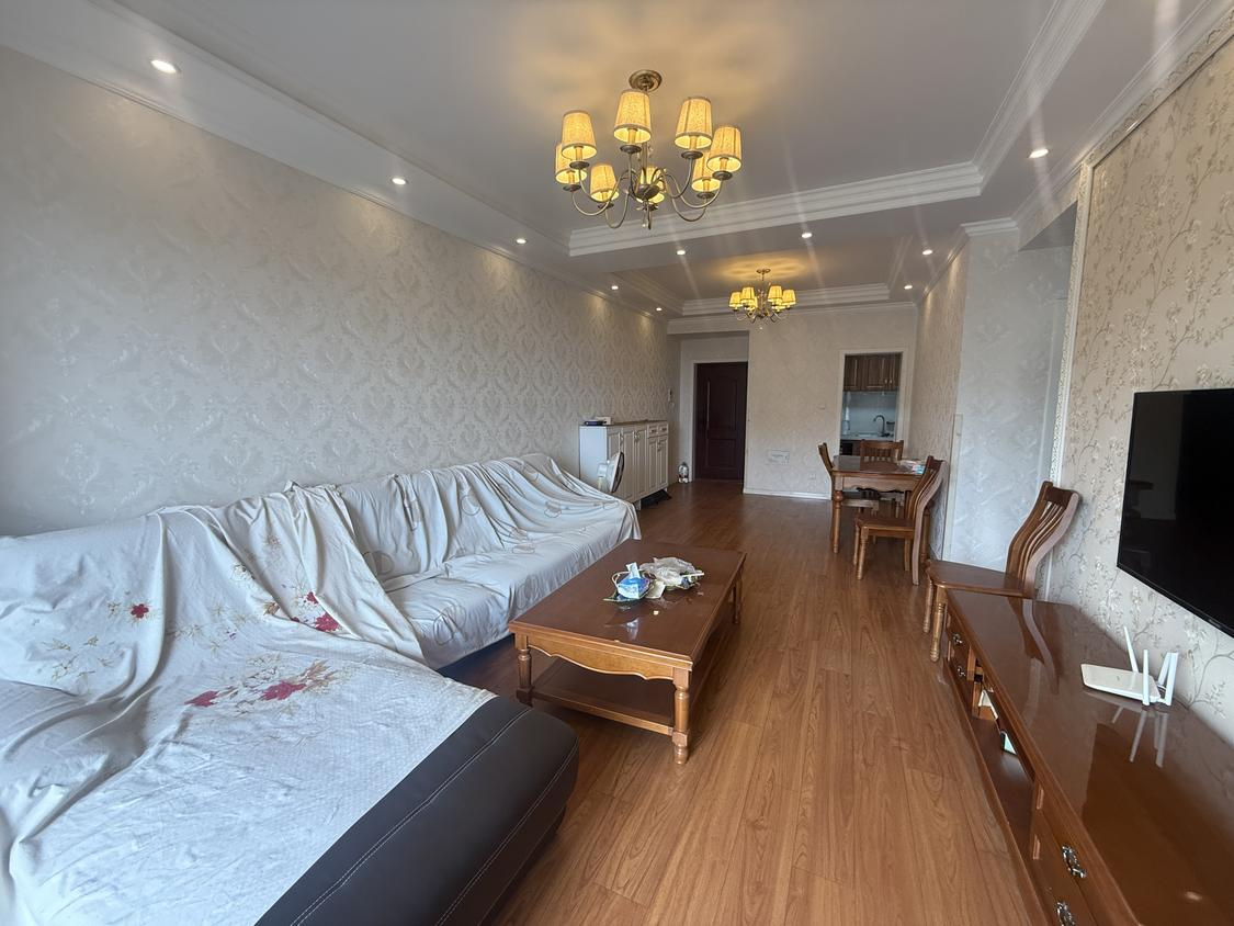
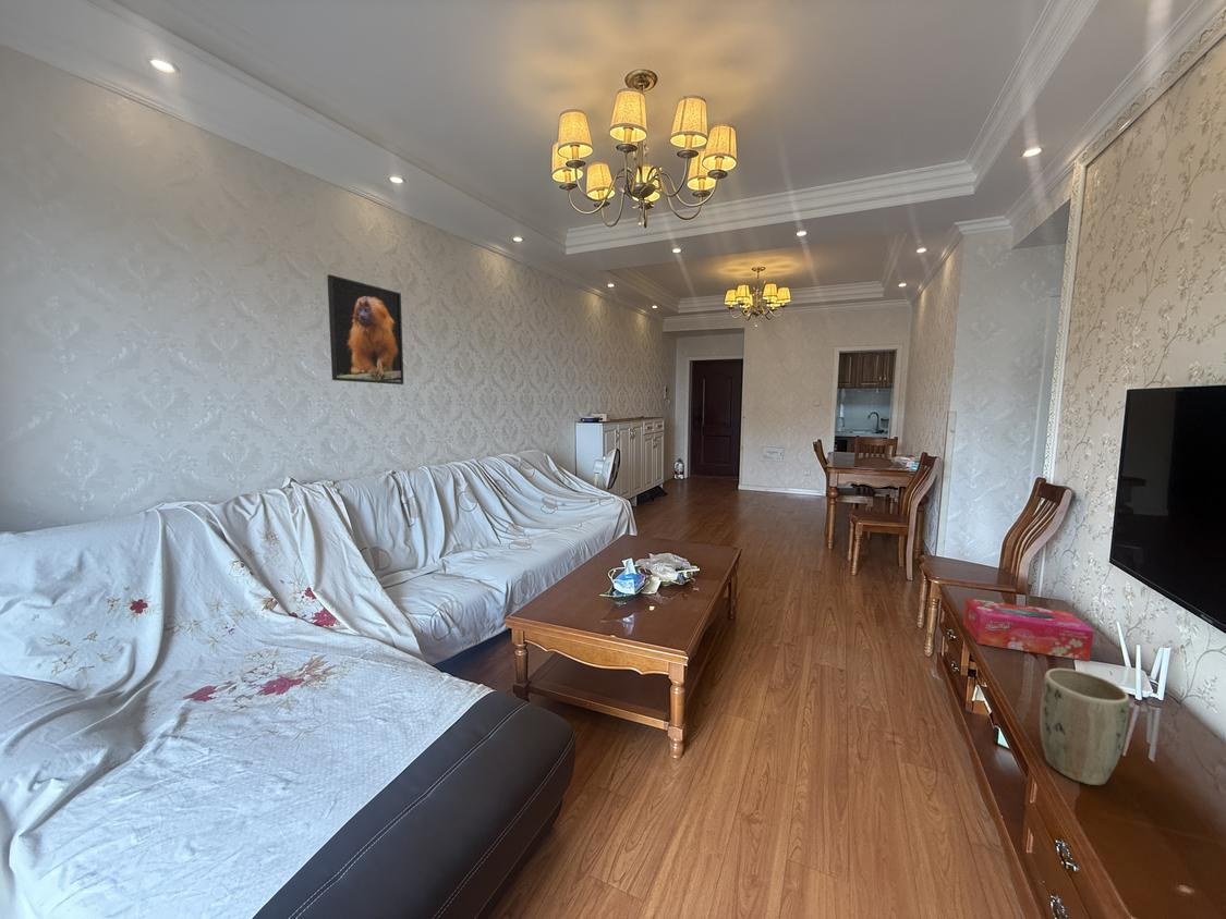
+ plant pot (1080, 726)
+ tissue box (1022, 627)
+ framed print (368, 333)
